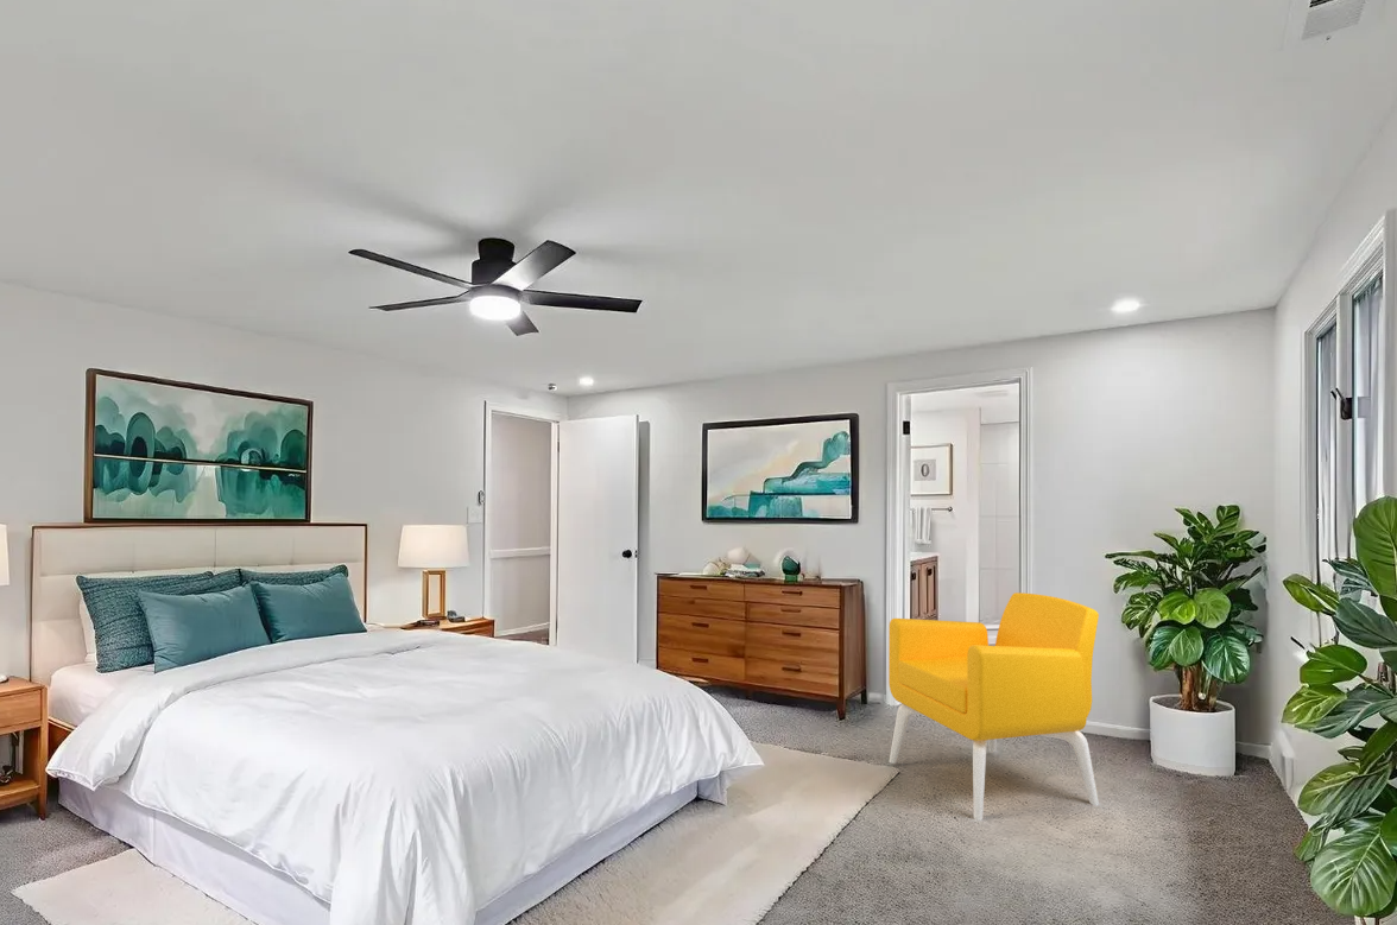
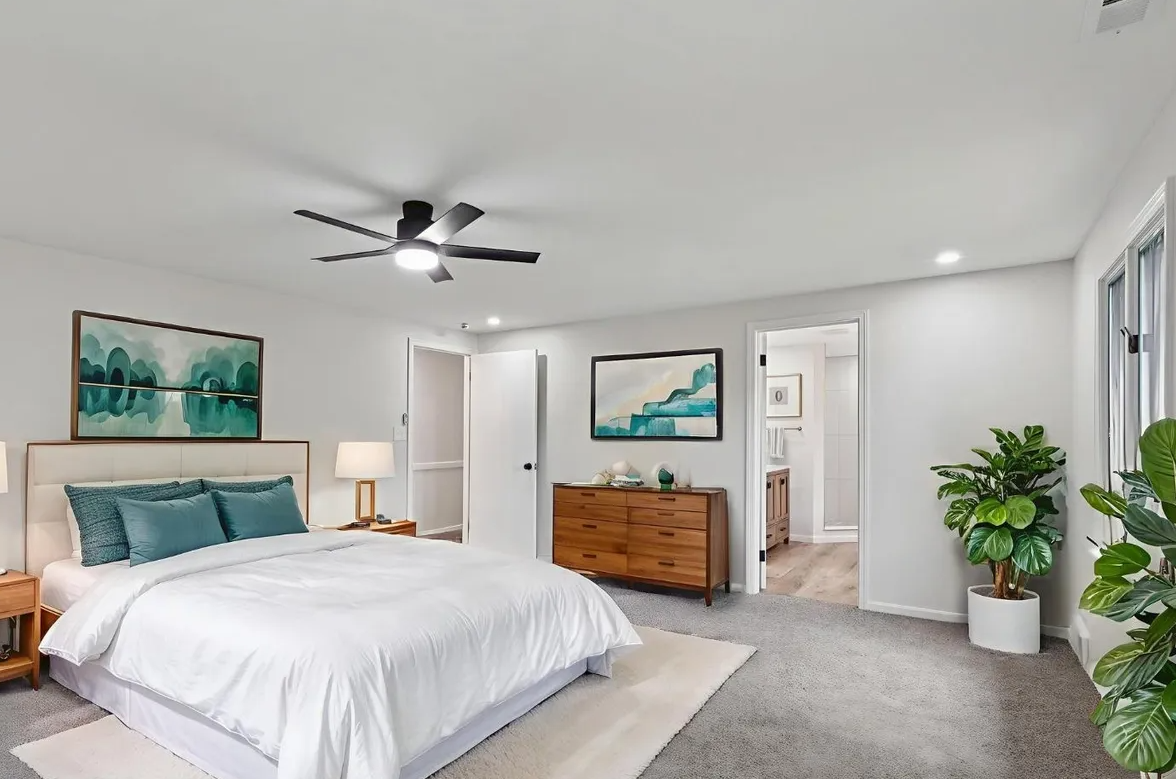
- armchair (995, 690)
